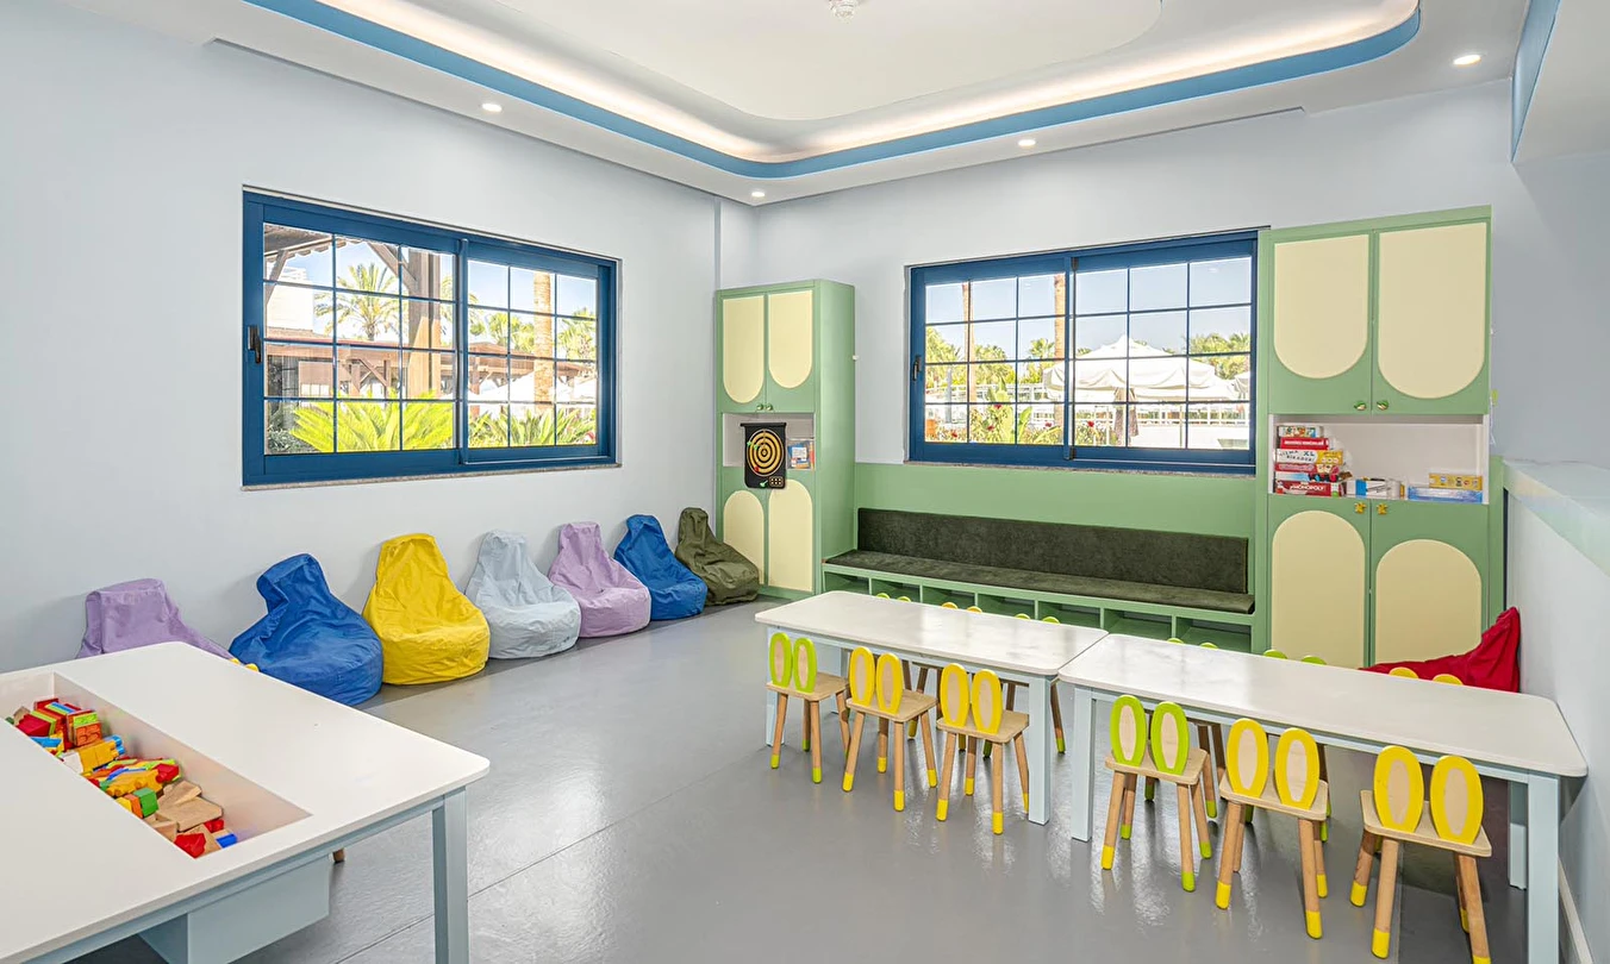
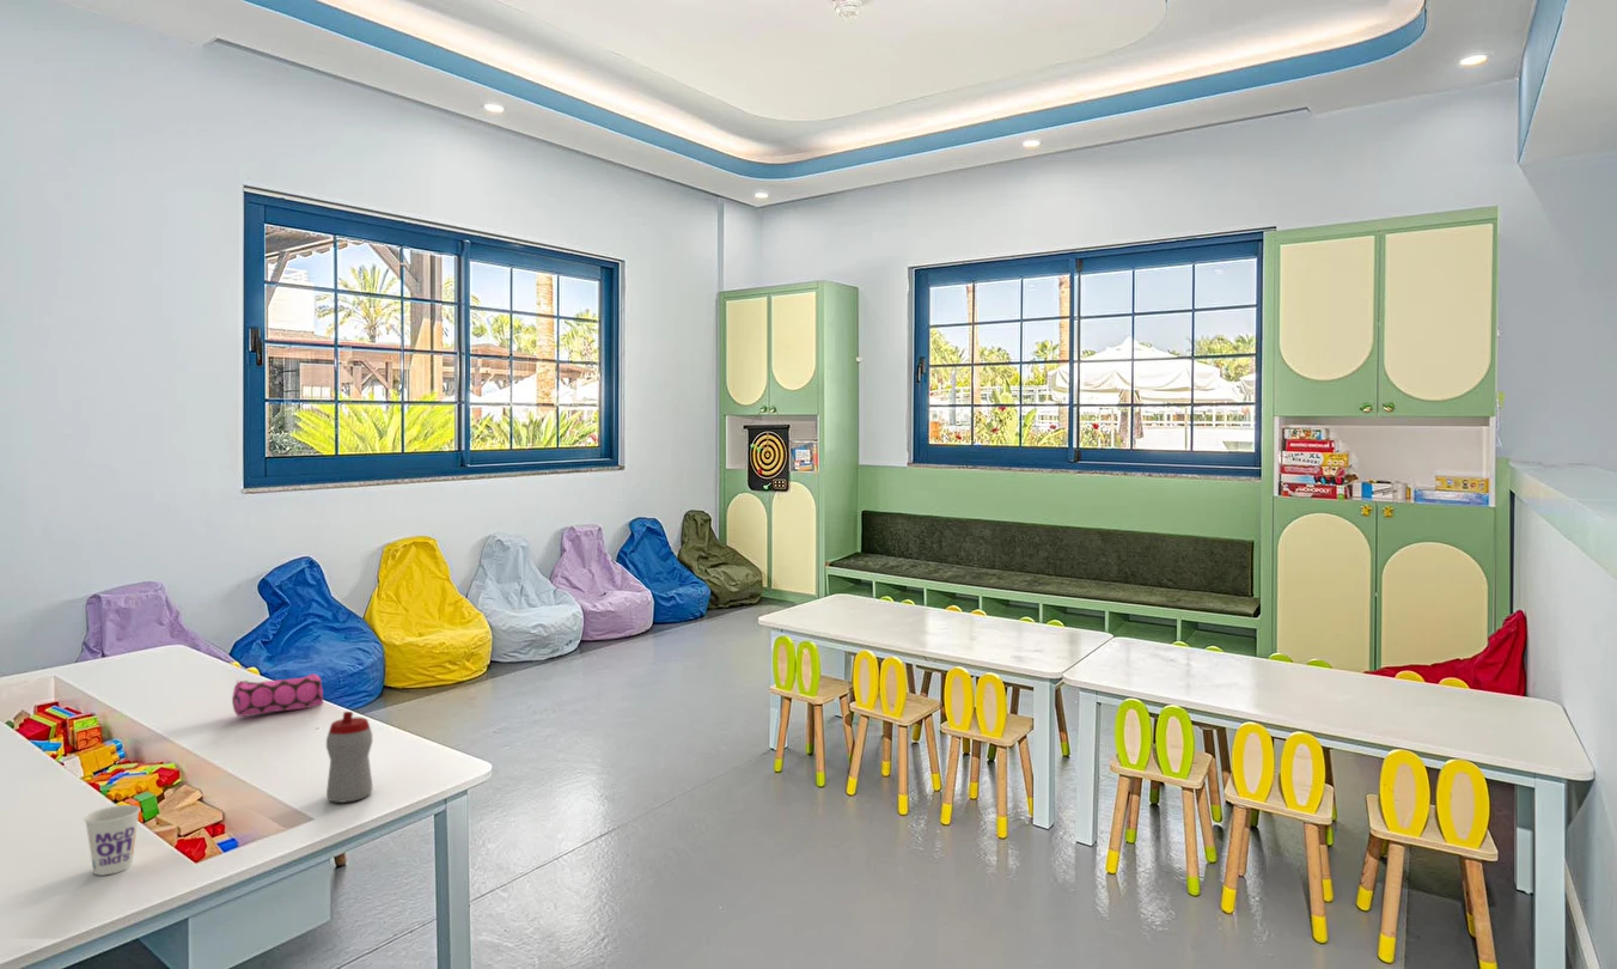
+ sippy cup (349, 752)
+ pencil case (279, 693)
+ cup (112, 840)
